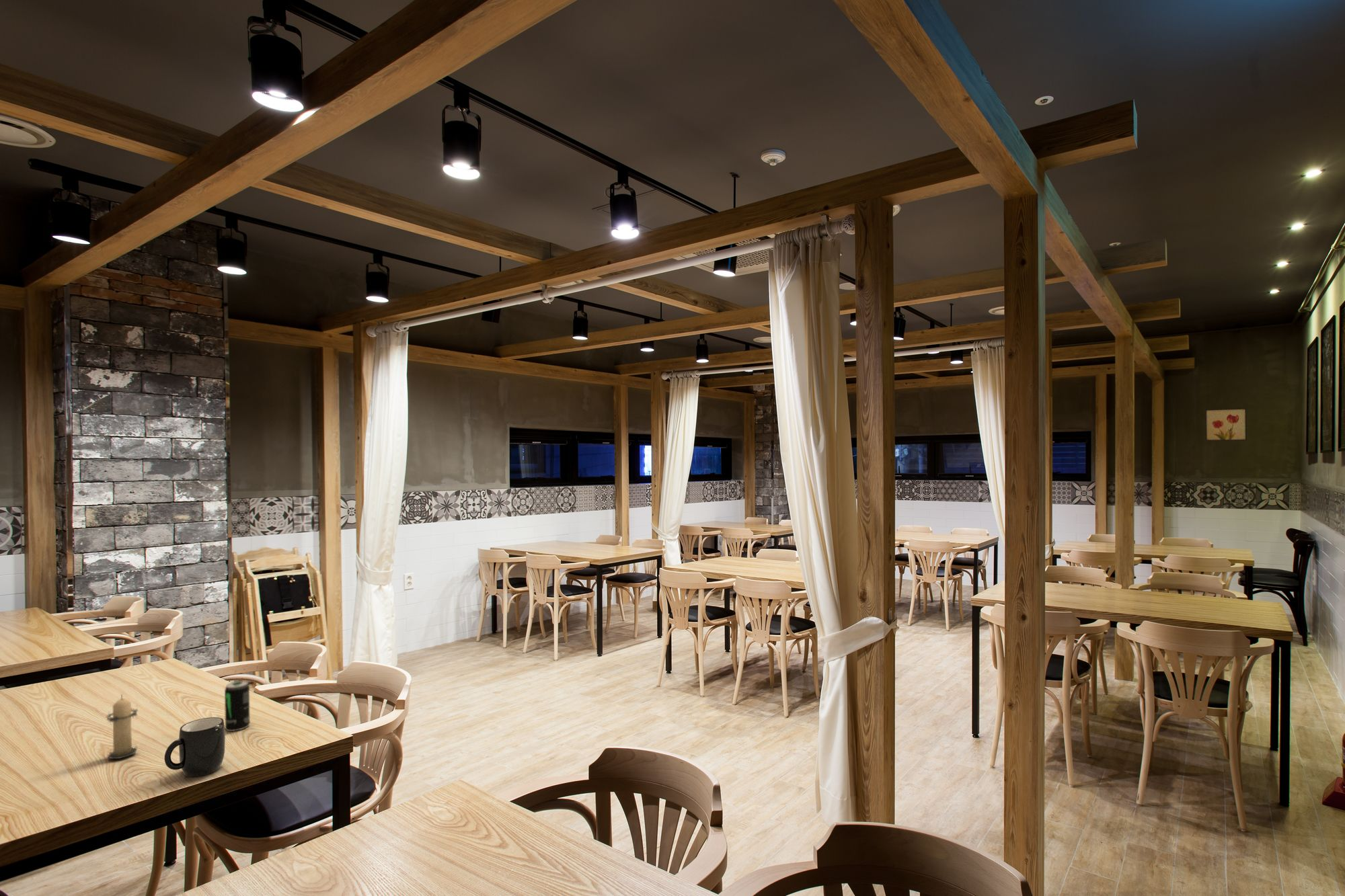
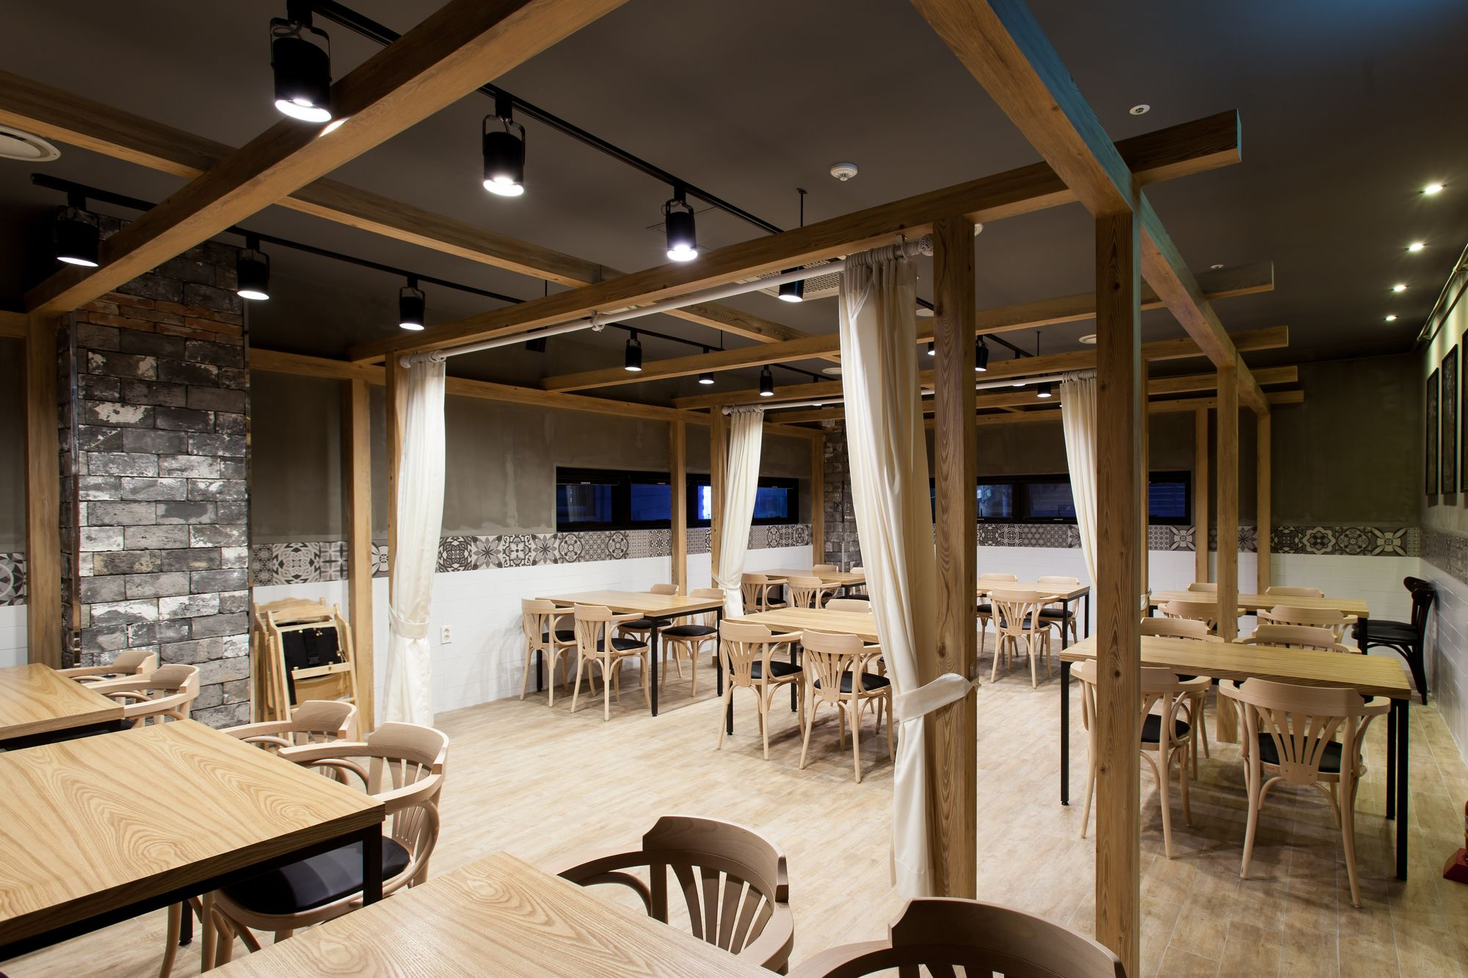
- beverage can (237, 705)
- candle (122, 725)
- wall art (1225, 425)
- mug (194, 749)
